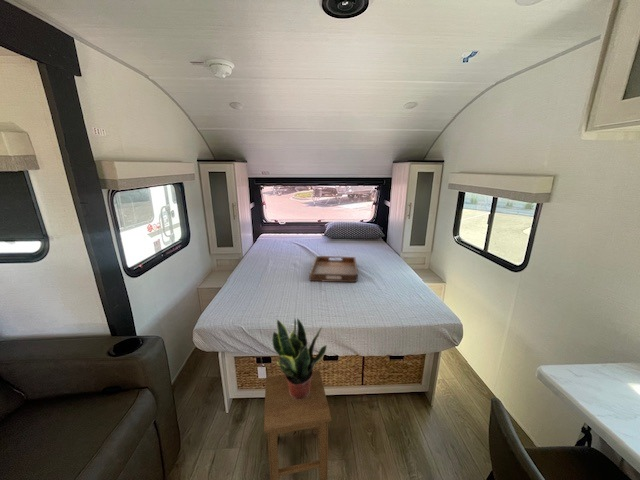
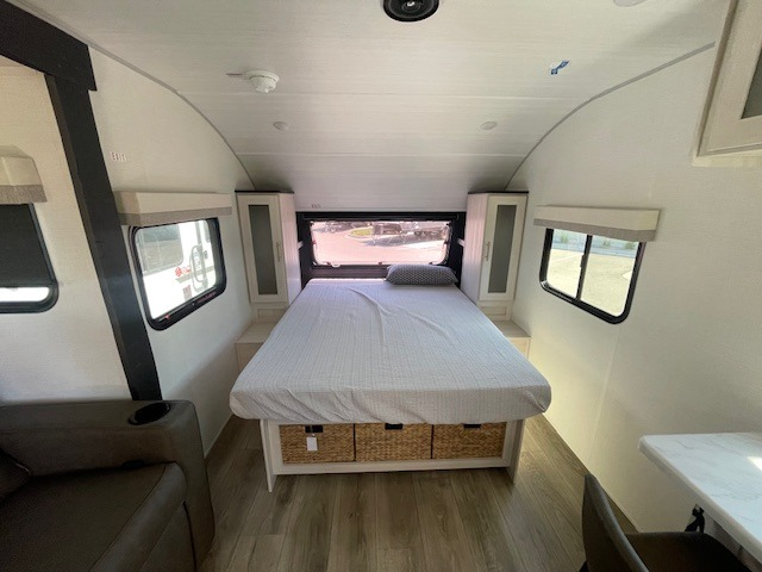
- potted plant (299, 358)
- stool (296, 428)
- serving tray (334, 267)
